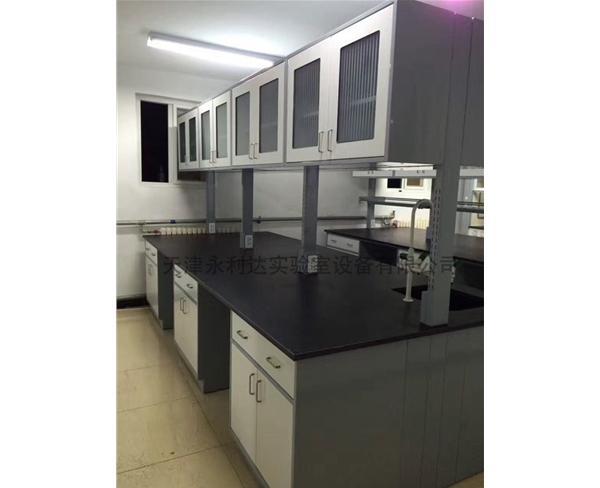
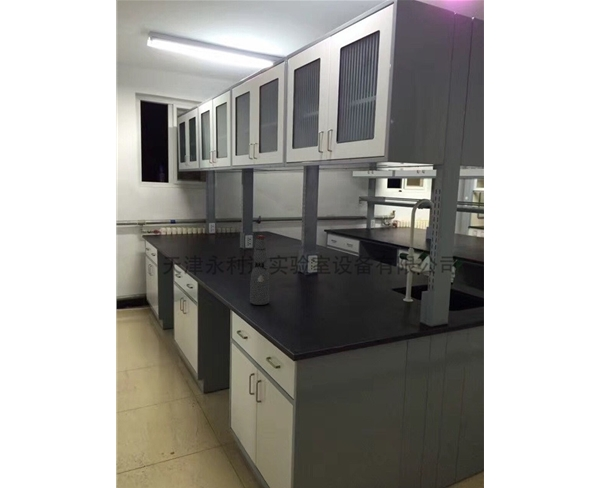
+ bottle (260, 269)
